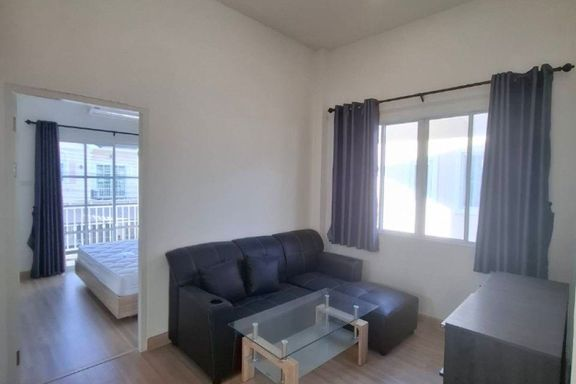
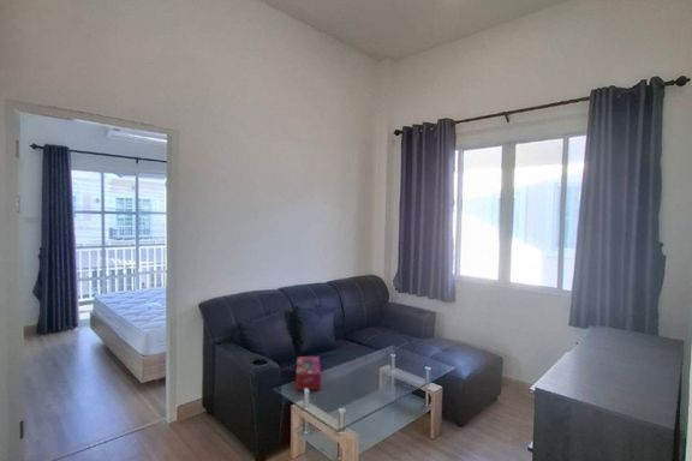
+ tissue box (308, 372)
